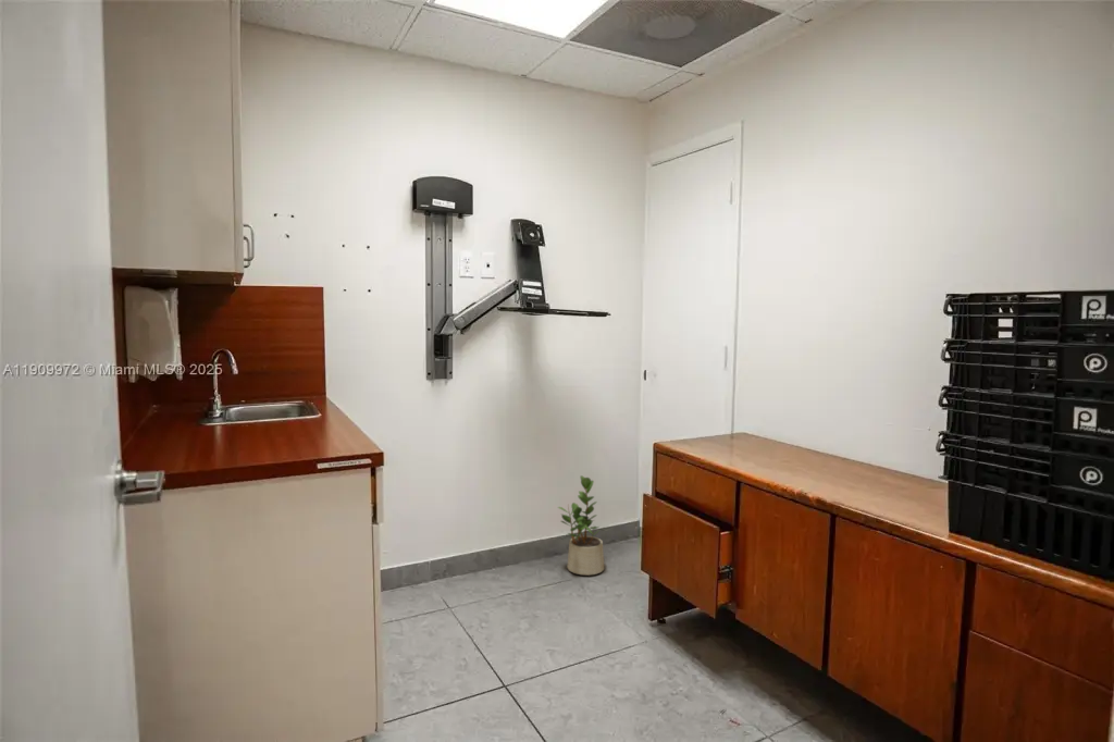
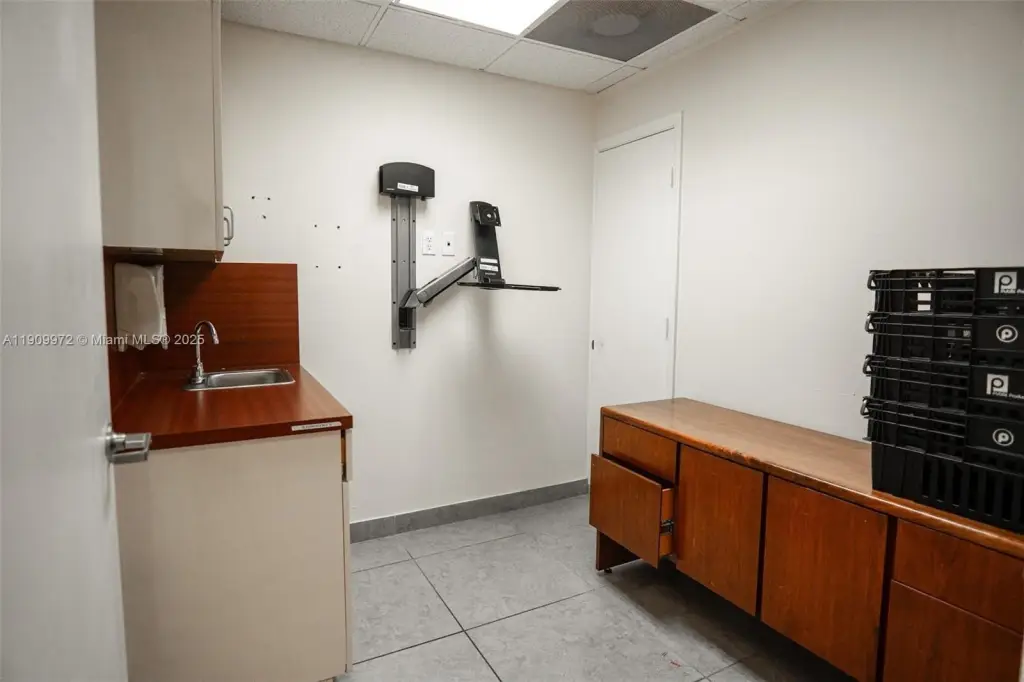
- potted plant (582, 524)
